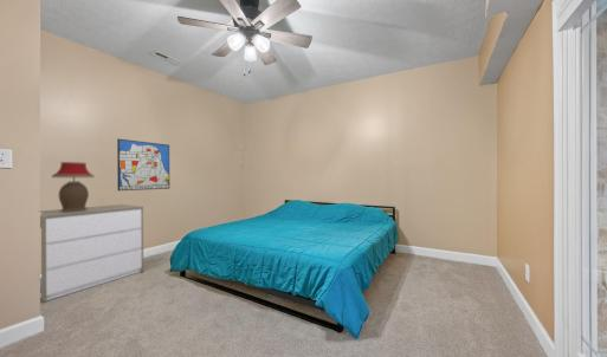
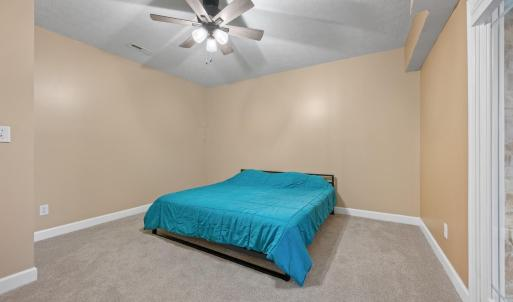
- wall art (146, 165)
- table lamp (73, 186)
- dresser (90, 244)
